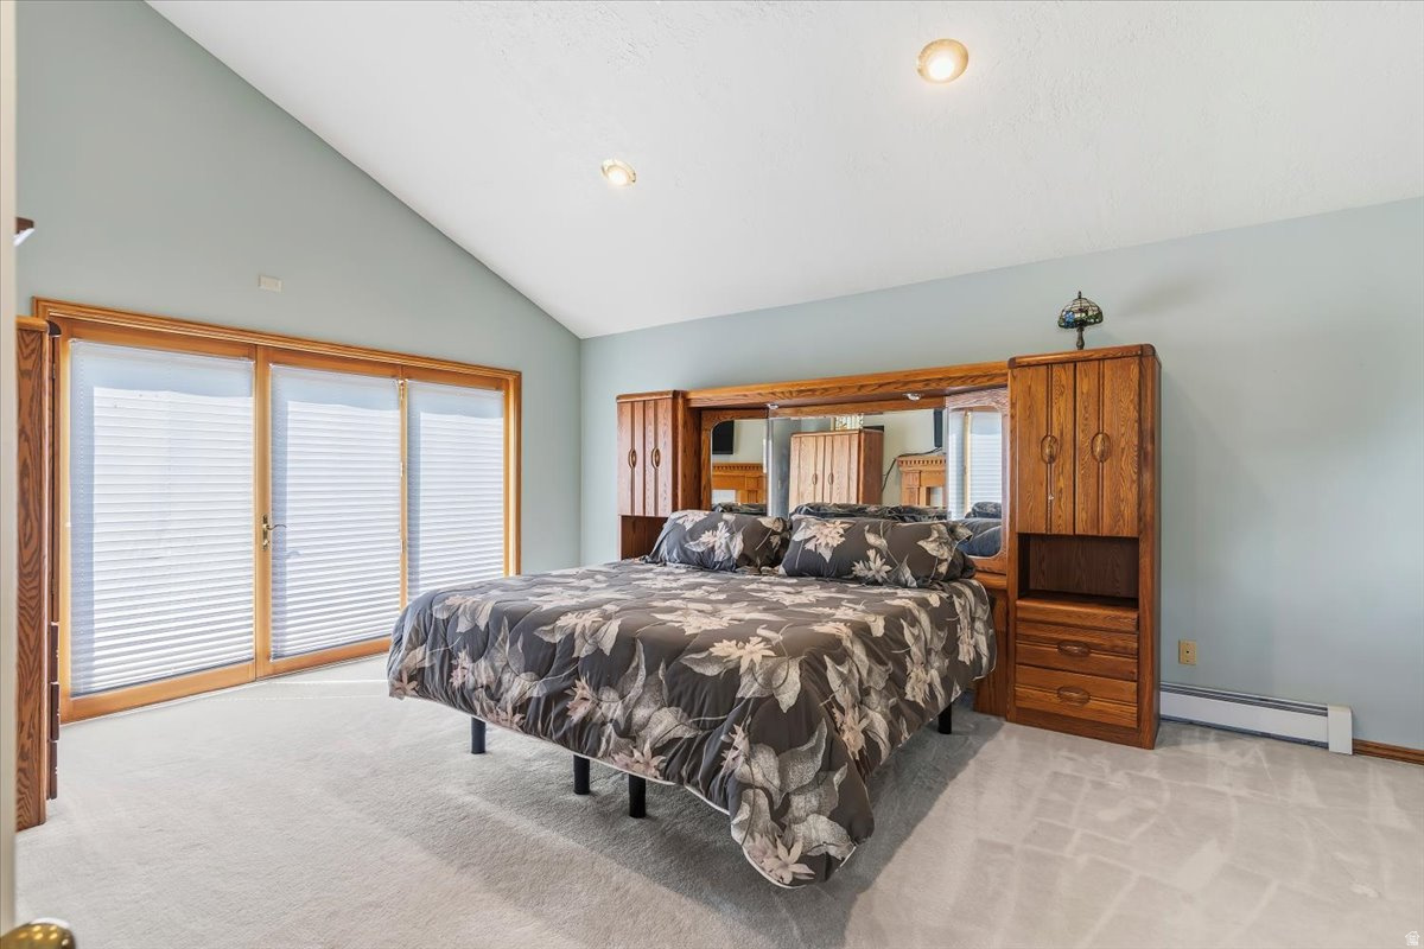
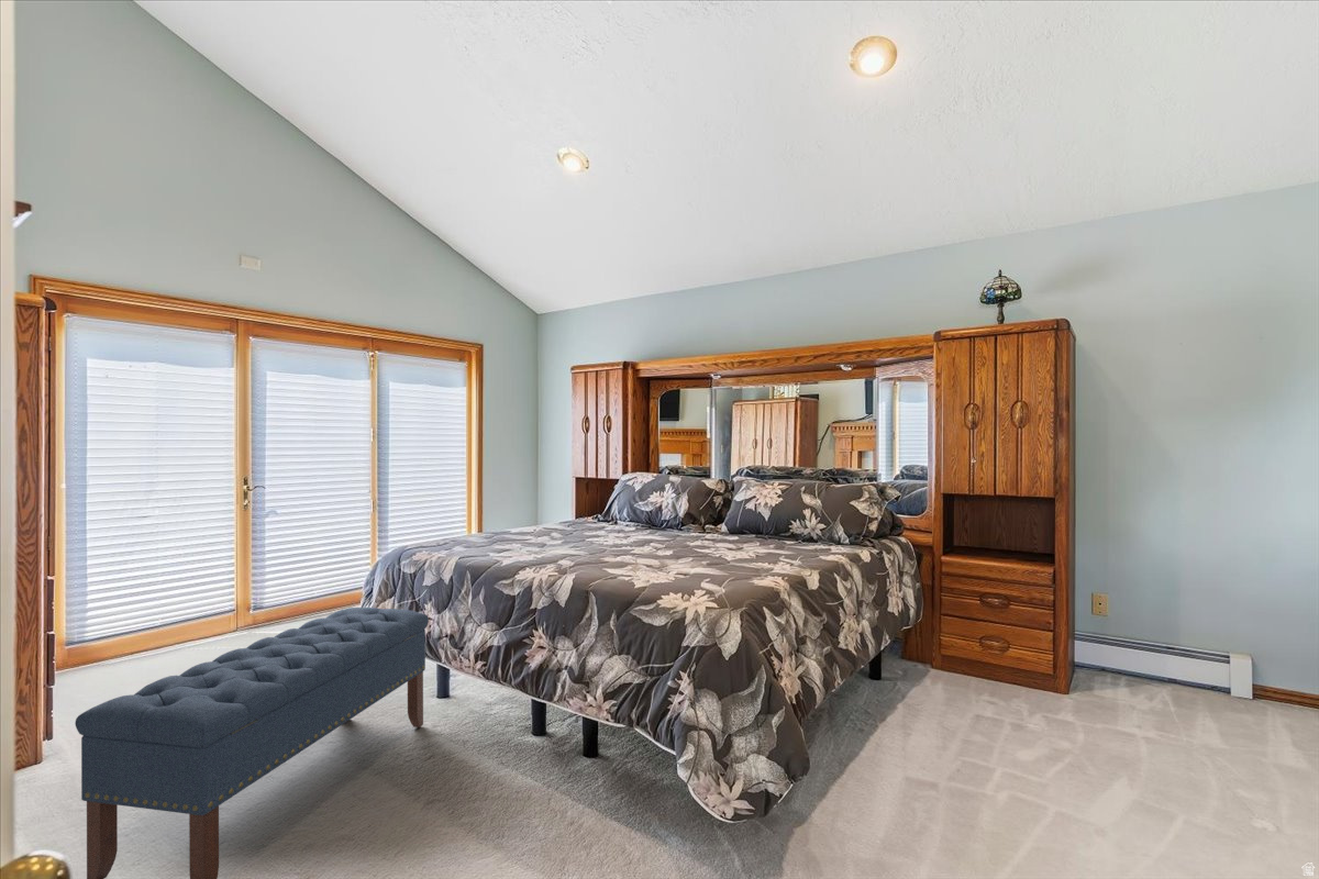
+ bench (291, 715)
